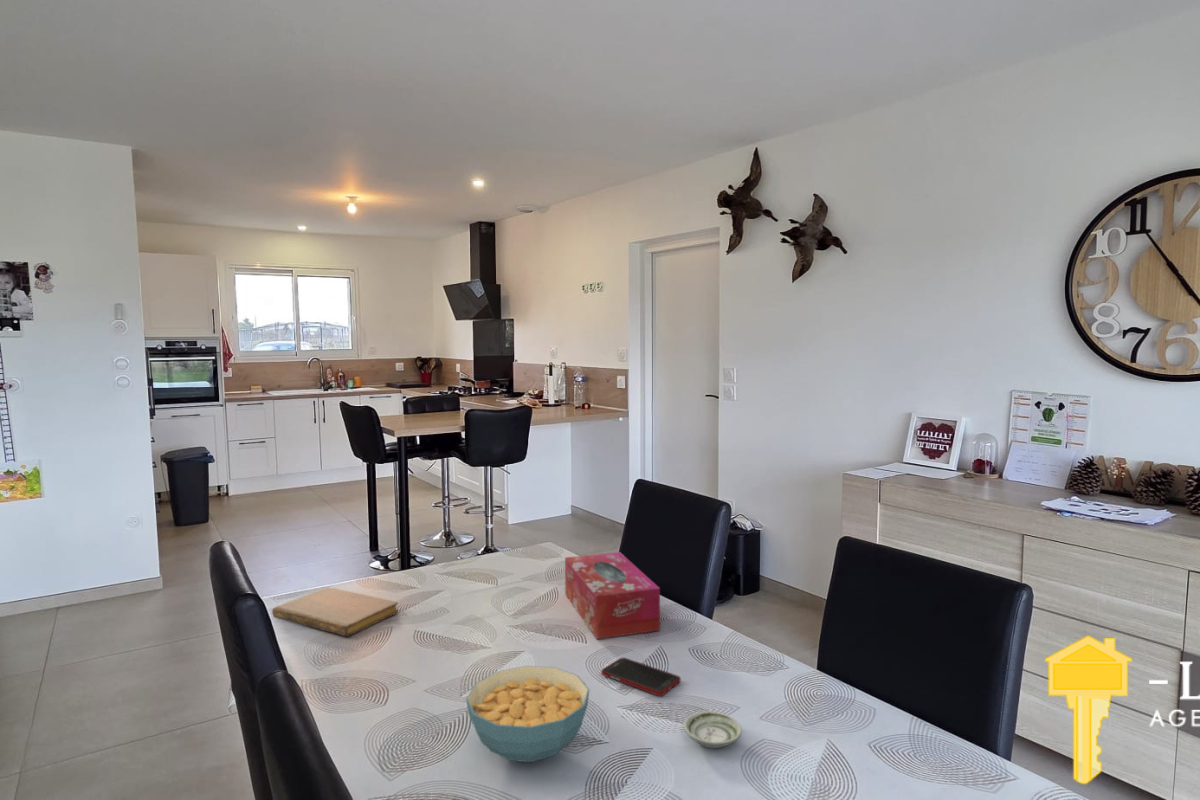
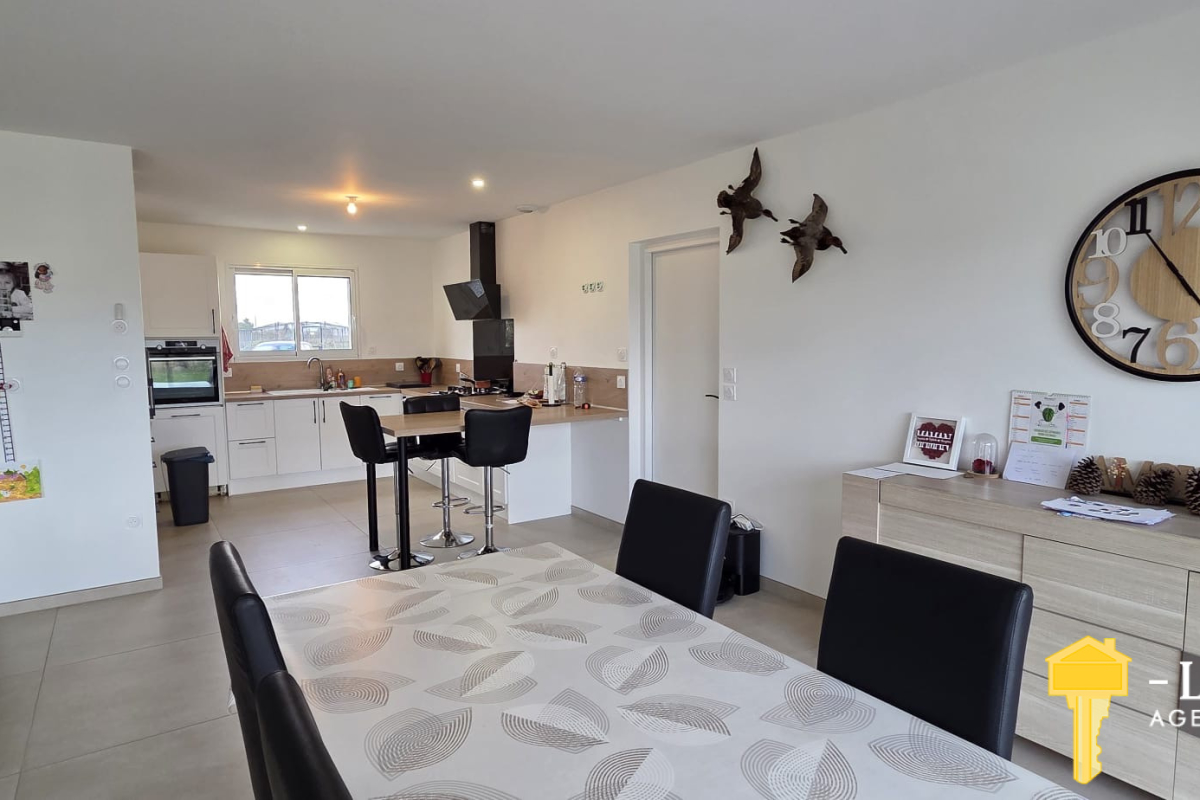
- cell phone (640, 676)
- tissue box (609, 591)
- notebook (336, 610)
- cereal bowl (529, 722)
- saucer (712, 732)
